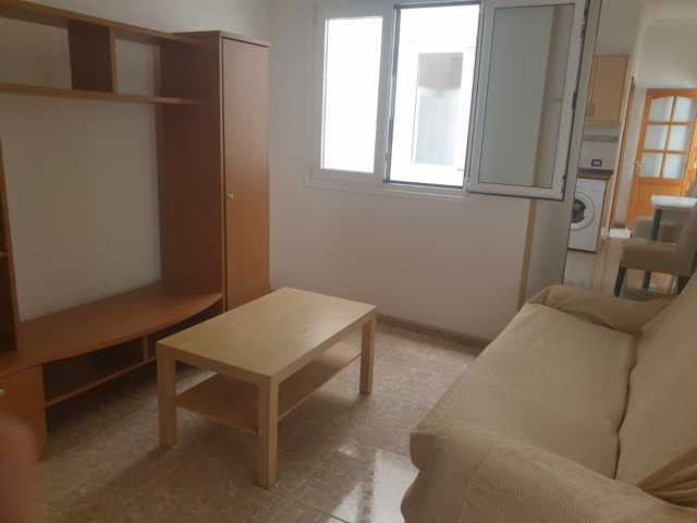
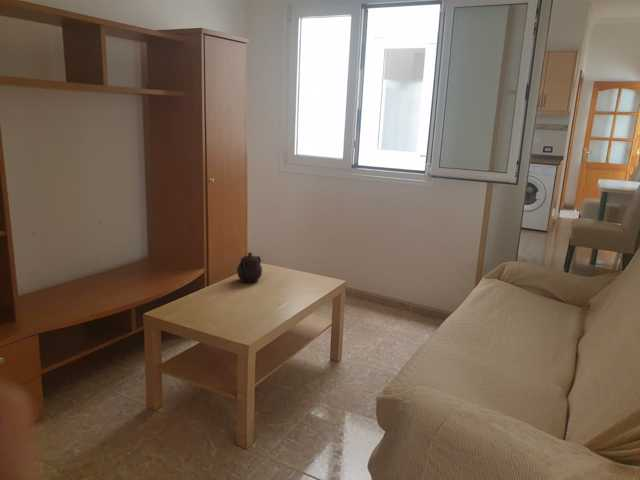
+ teapot (250, 266)
